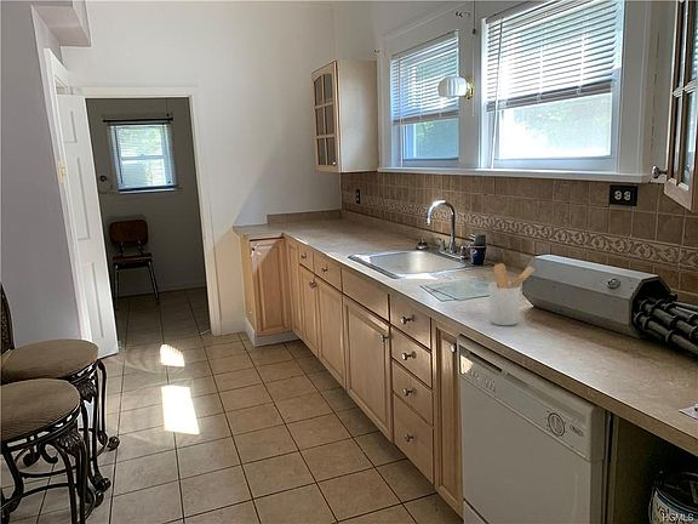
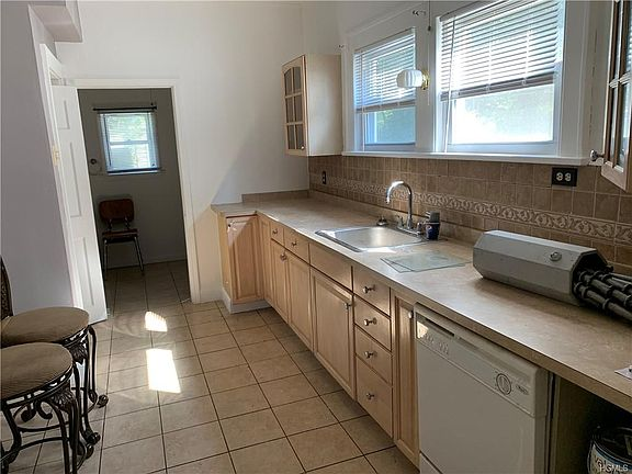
- utensil holder (511, 294)
